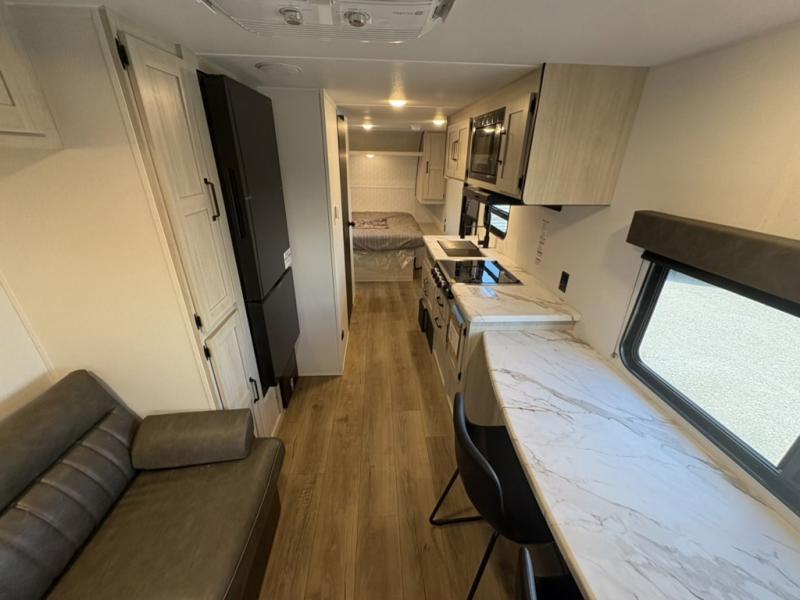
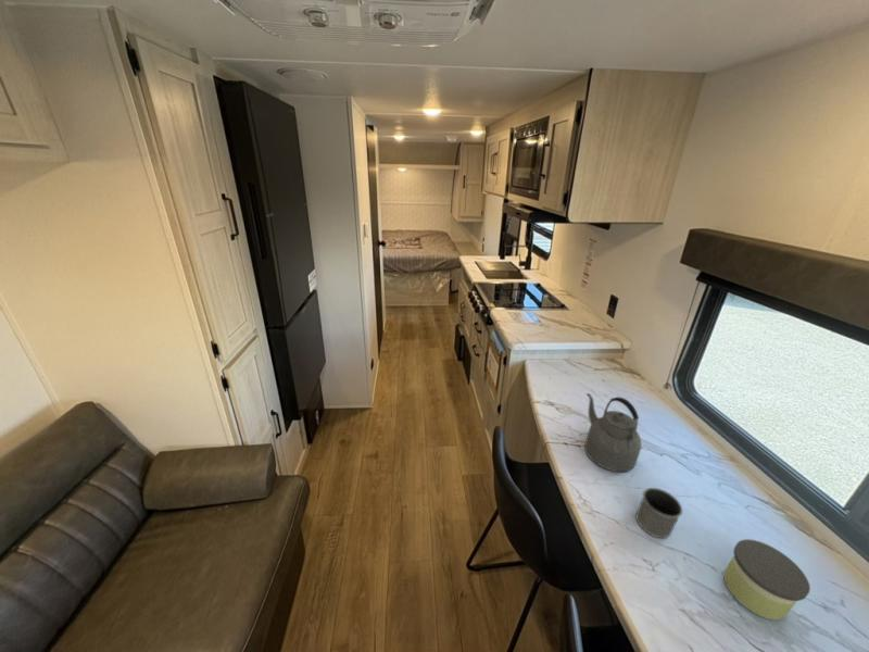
+ mug (655, 509)
+ kettle (608, 421)
+ candle (761, 579)
